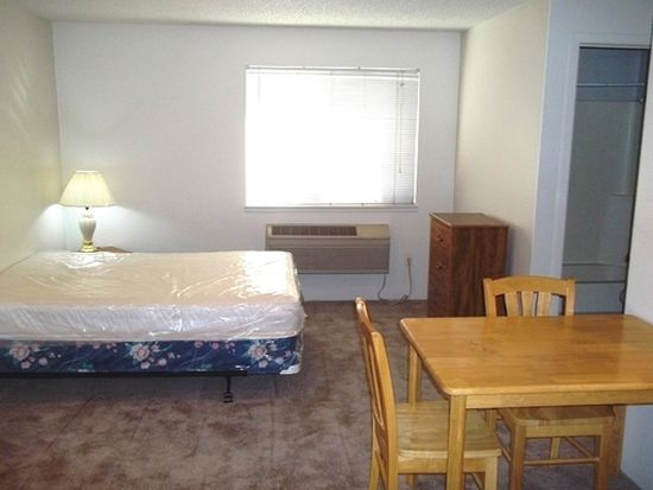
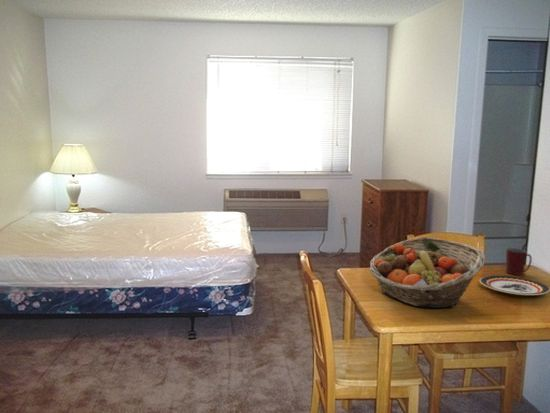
+ fruit basket (424, 270)
+ plate (513, 286)
+ mug (518, 262)
